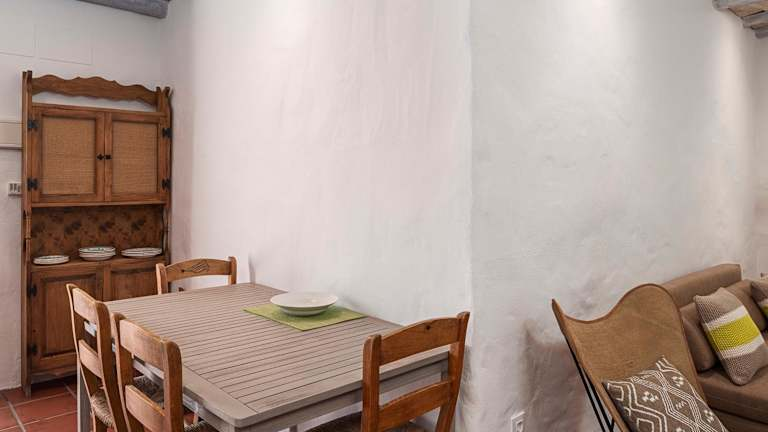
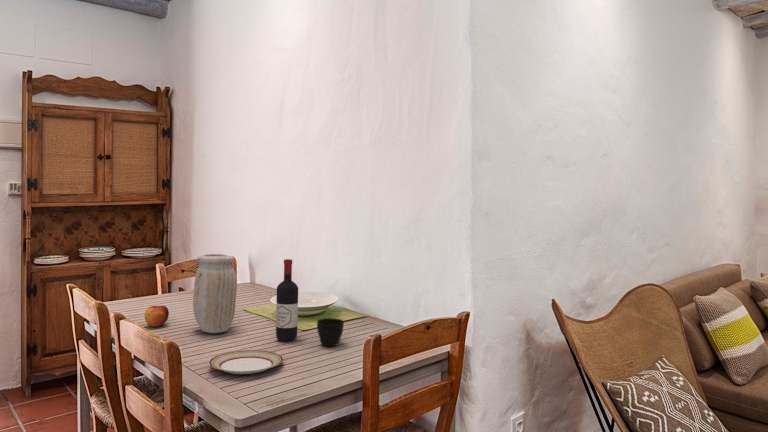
+ apple (156, 315)
+ vase (215, 292)
+ plate (246, 363)
+ cup (330, 332)
+ wine bottle (287, 299)
